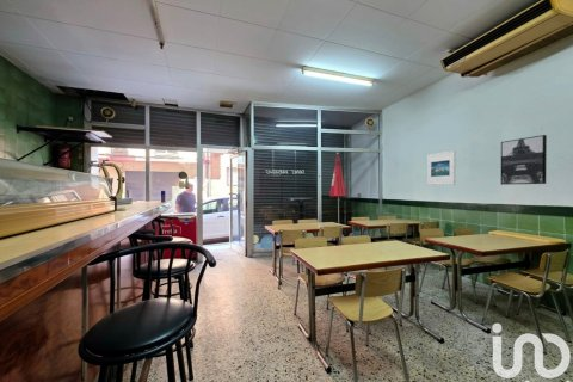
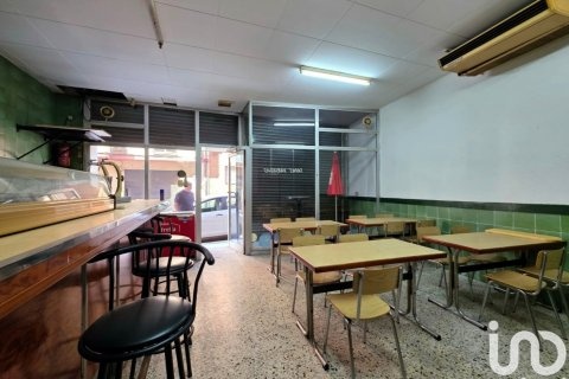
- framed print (439, 168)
- wall art (522, 161)
